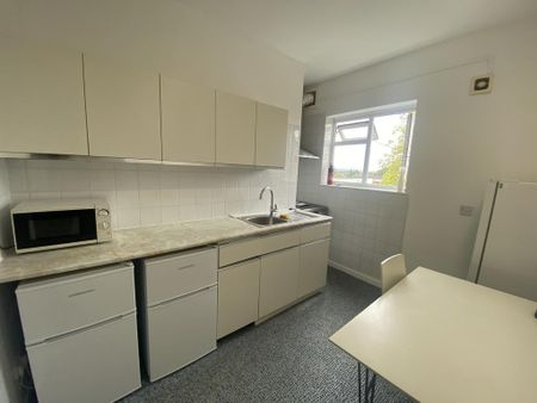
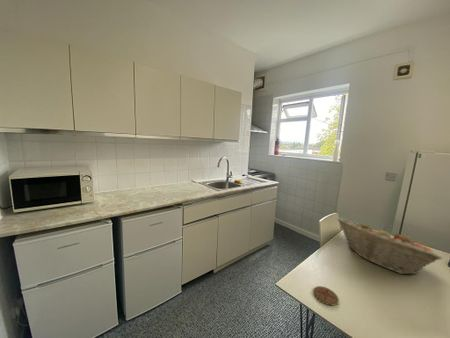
+ coaster (325, 295)
+ fruit basket (380, 240)
